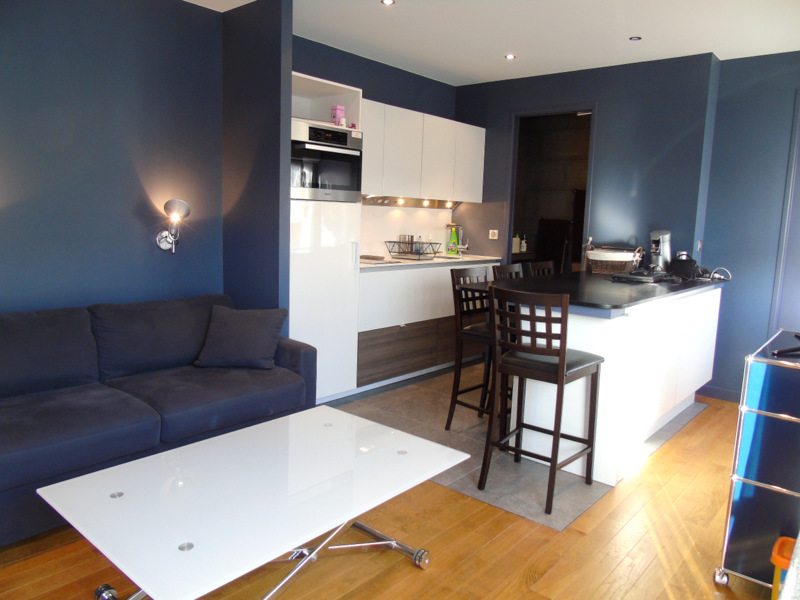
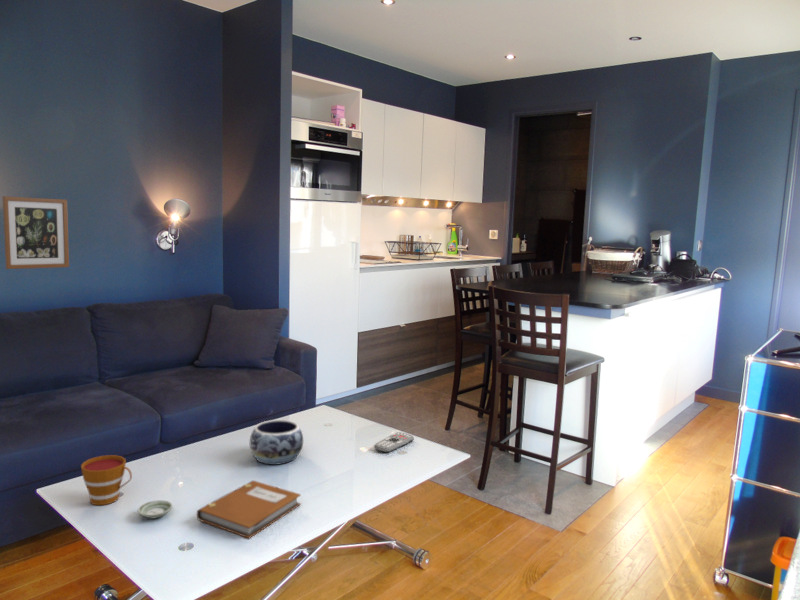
+ decorative bowl (276, 441)
+ notebook (251, 505)
+ saucer (155, 510)
+ cup (108, 481)
+ remote control (393, 442)
+ wall art (37, 233)
